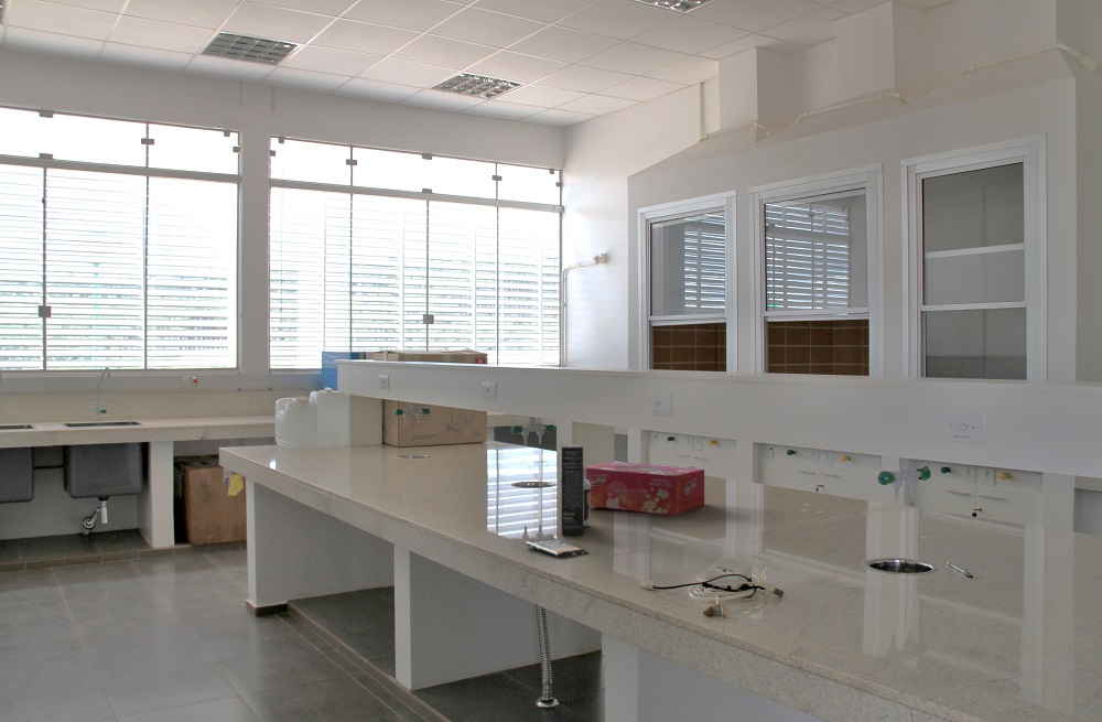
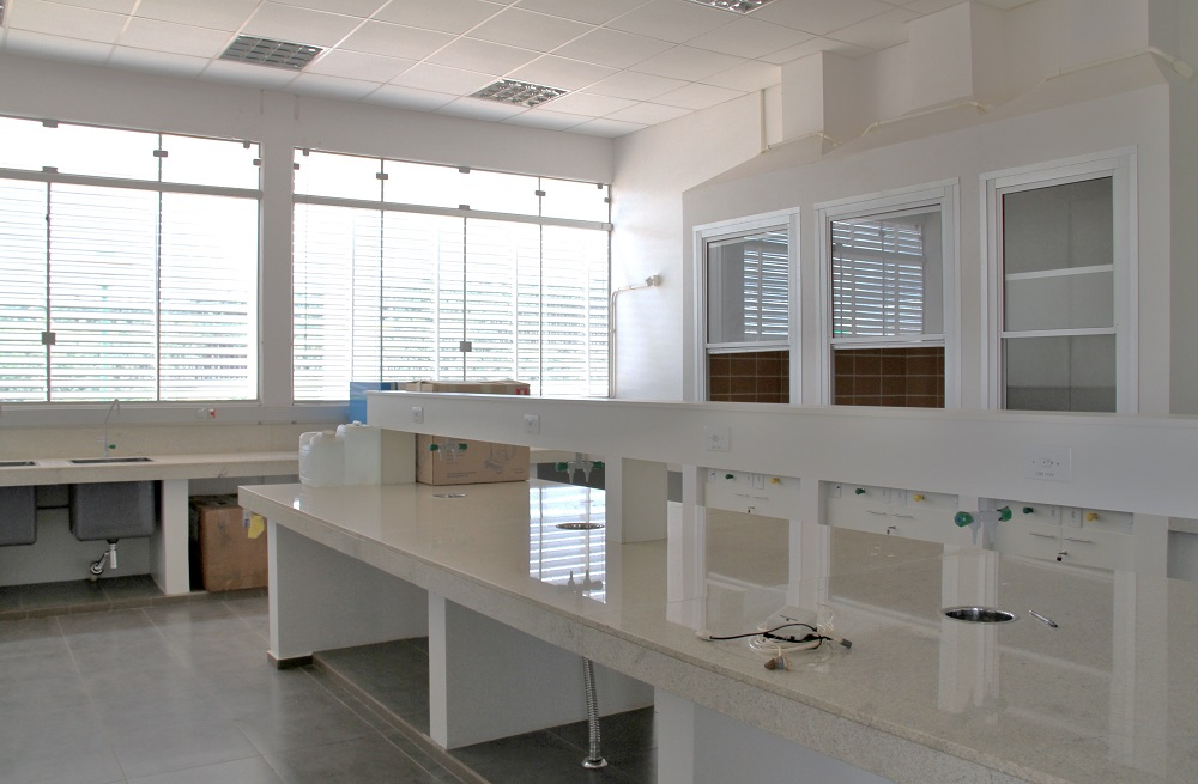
- smartphone (555, 547)
- tissue box (641, 487)
- spray bottle (574, 486)
